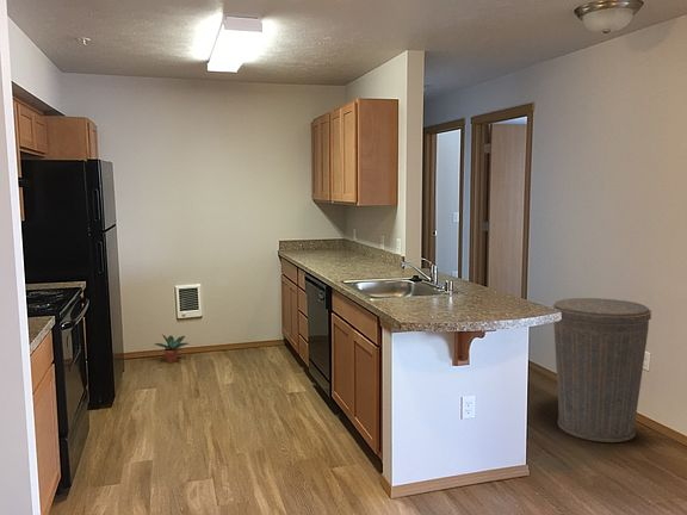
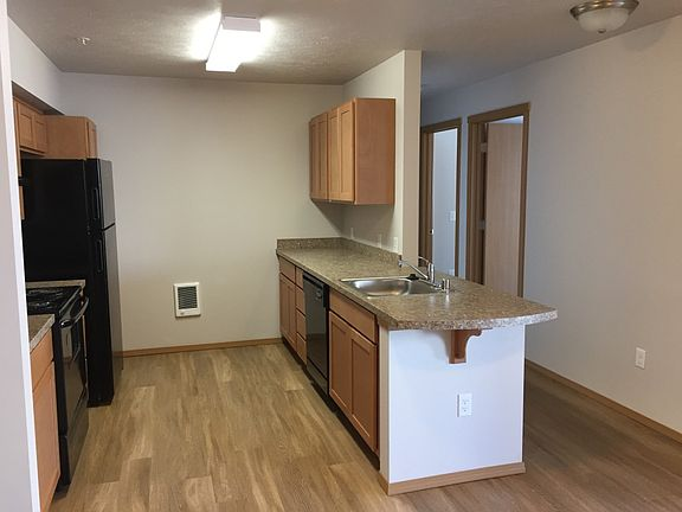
- trash can (598, 366)
- potted plant (172, 347)
